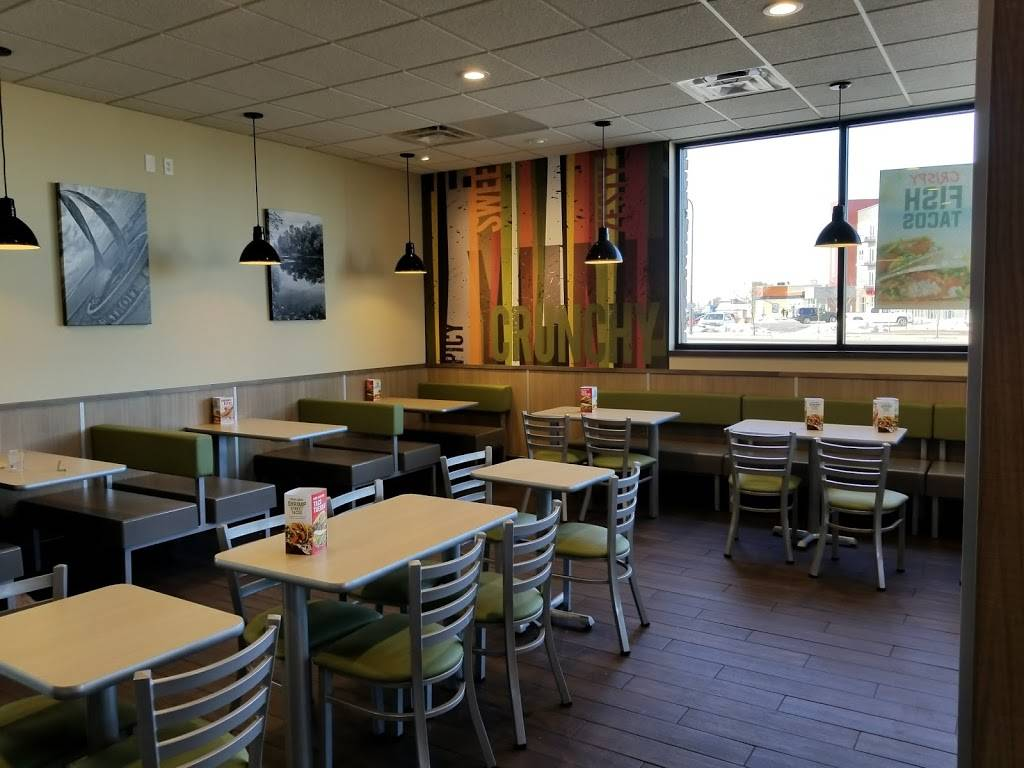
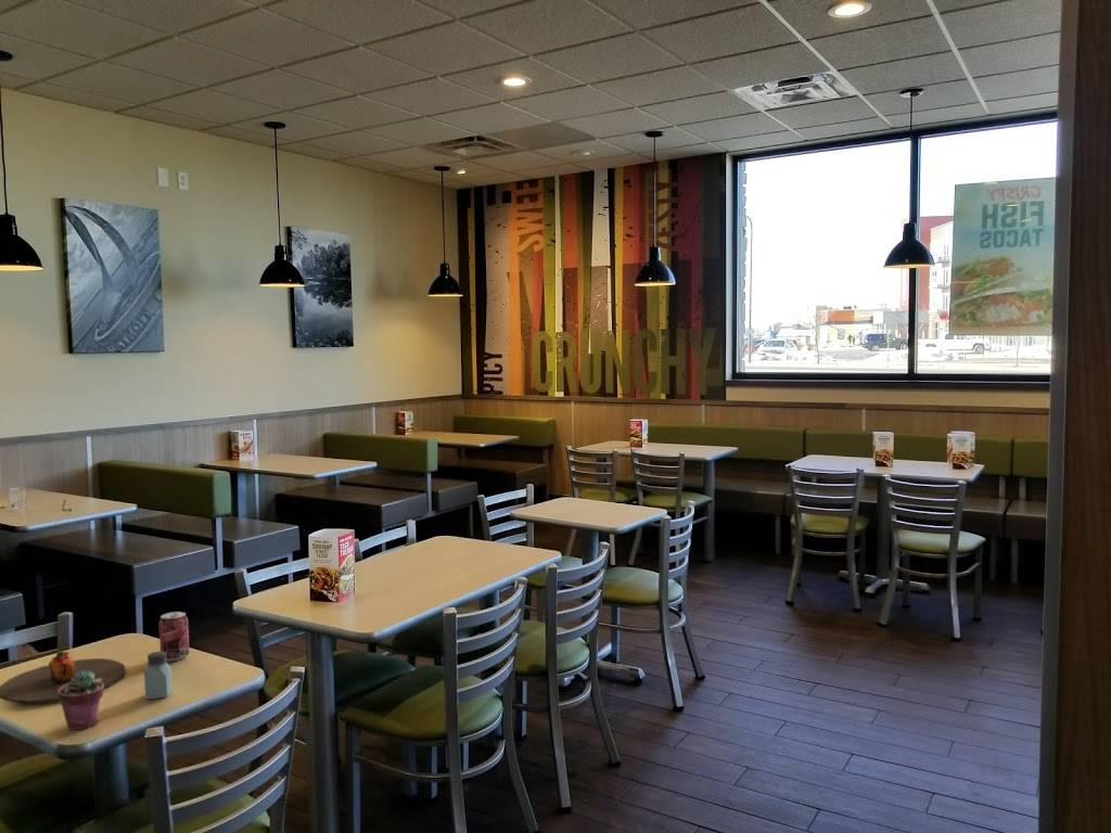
+ saltshaker (157, 674)
+ beverage can (174, 635)
+ plate (62, 666)
+ potted succulent (81, 697)
